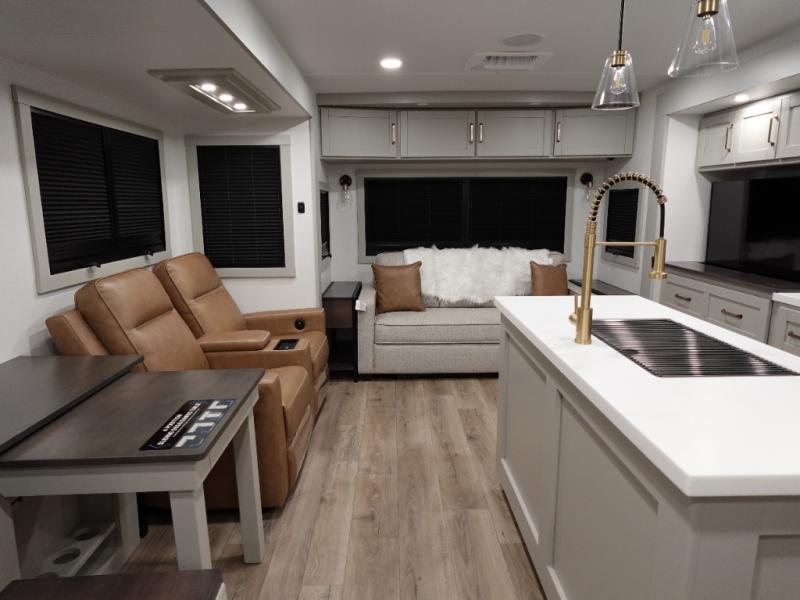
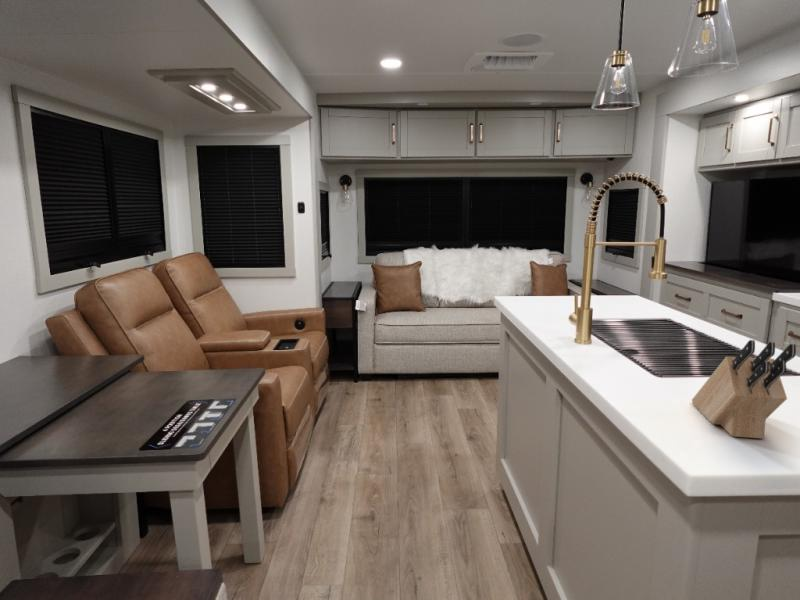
+ knife block (740, 378)
